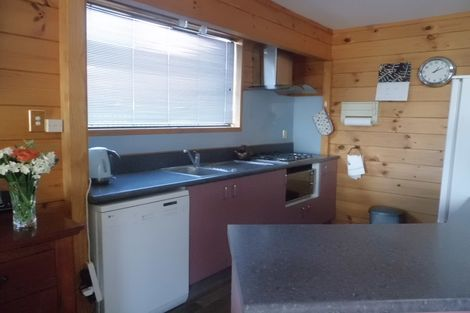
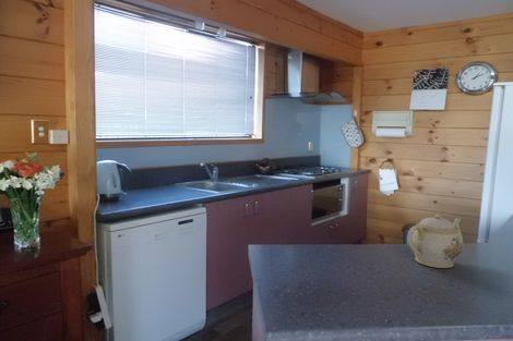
+ teapot (434, 239)
